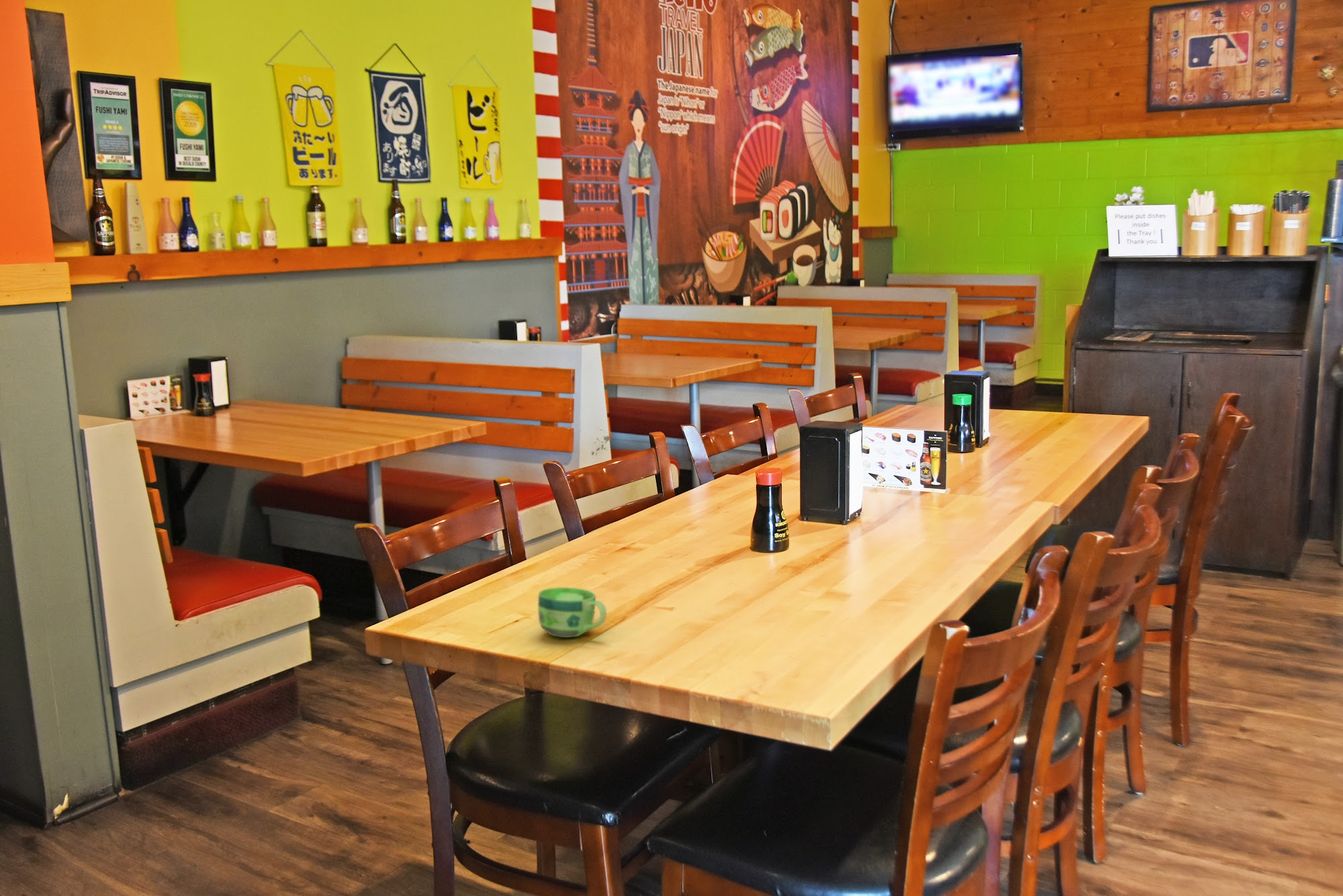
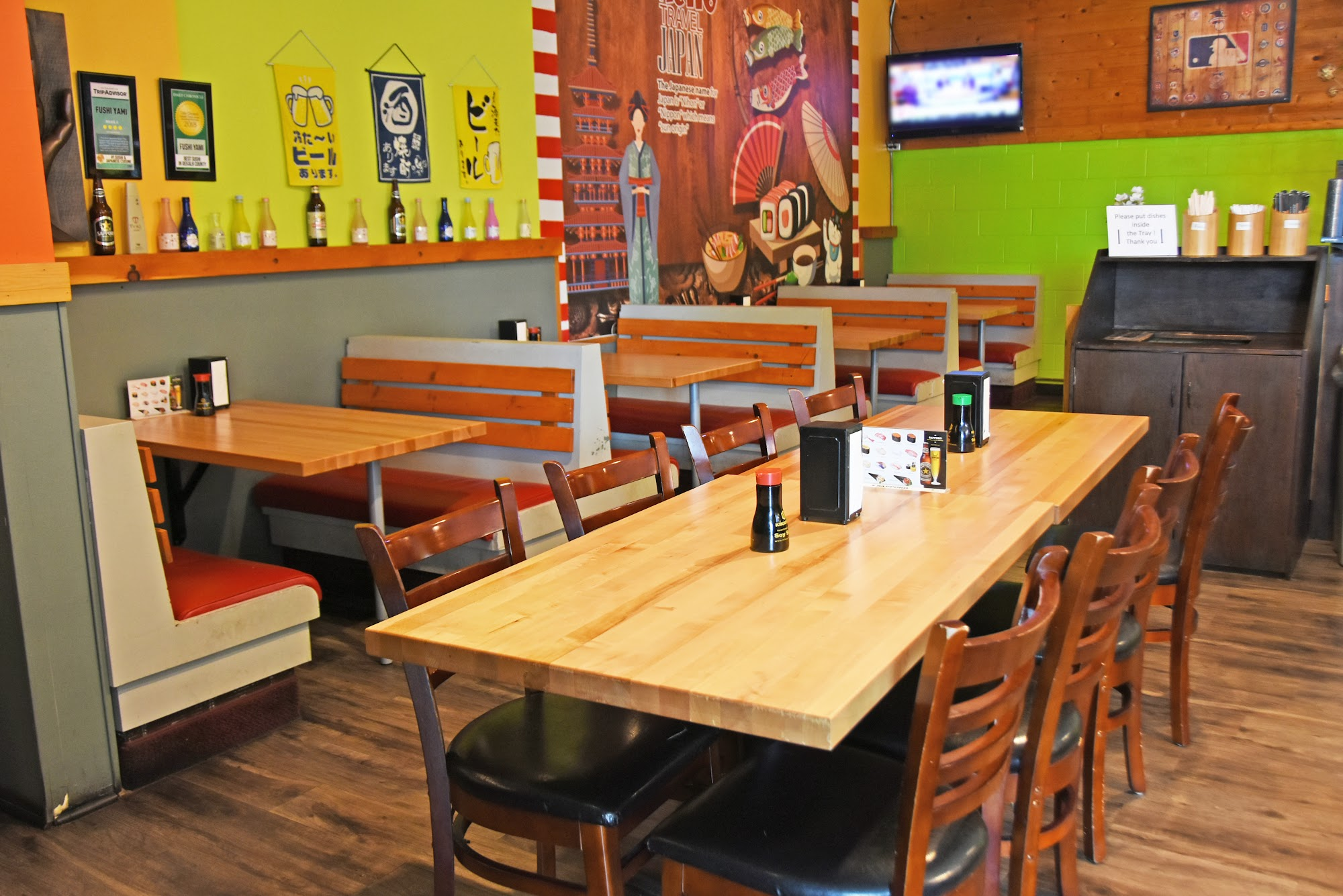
- cup (575, 613)
